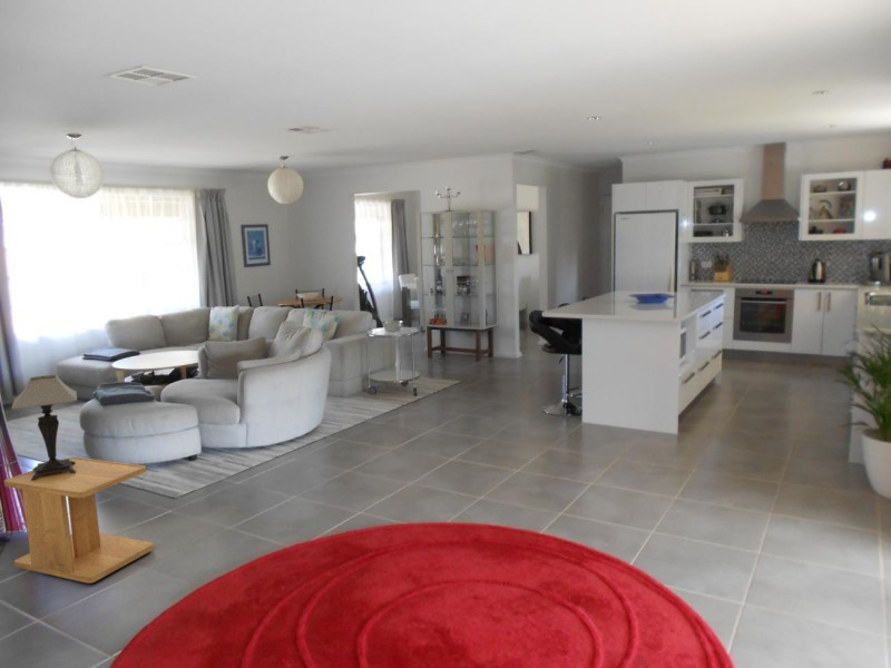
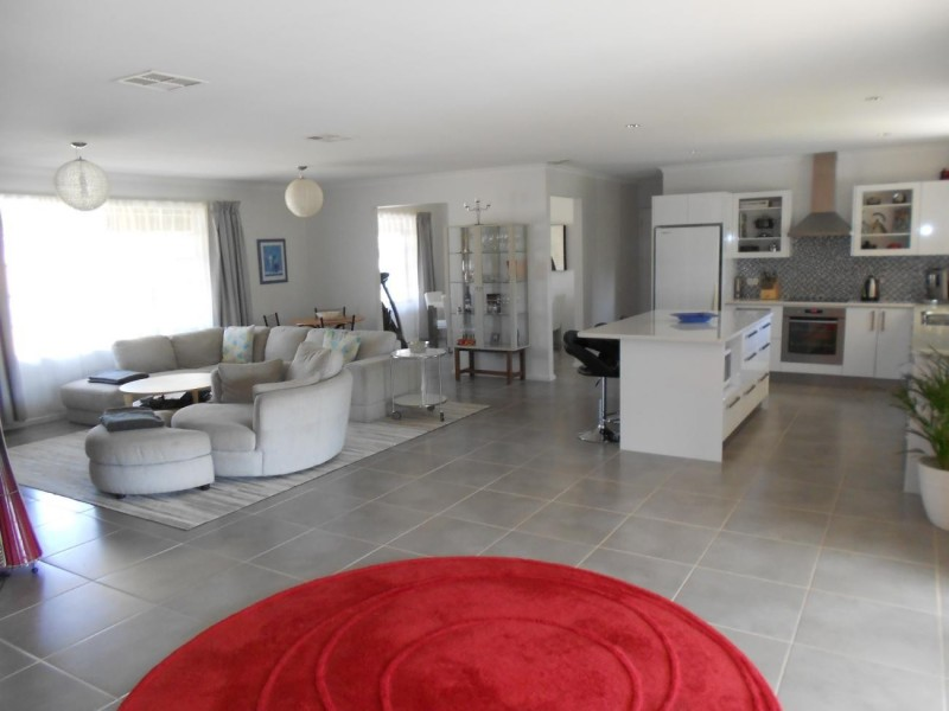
- side table (81, 517)
- table lamp (48, 423)
